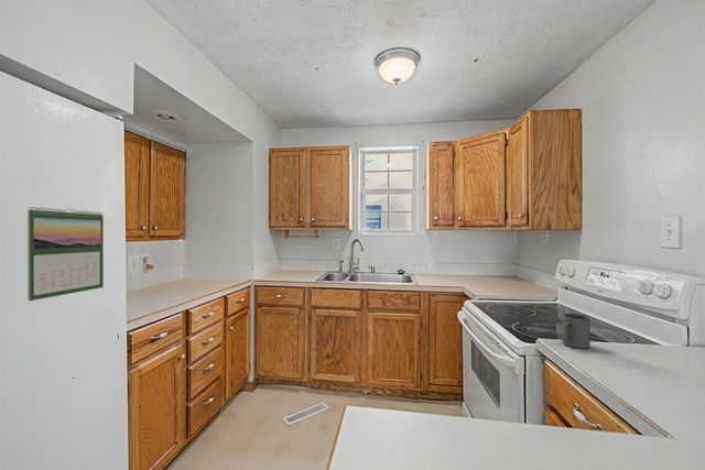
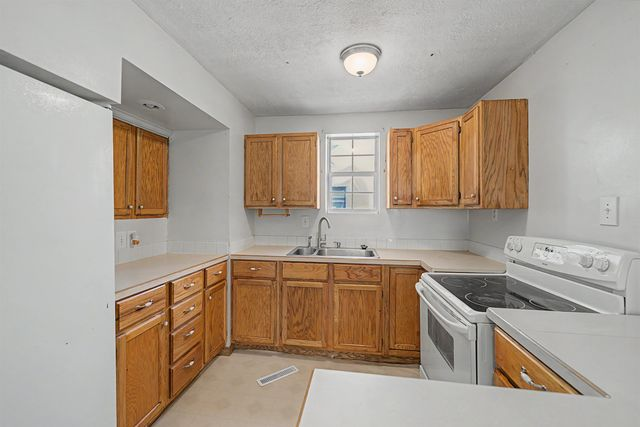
- calendar (69, 250)
- mug (573, 330)
